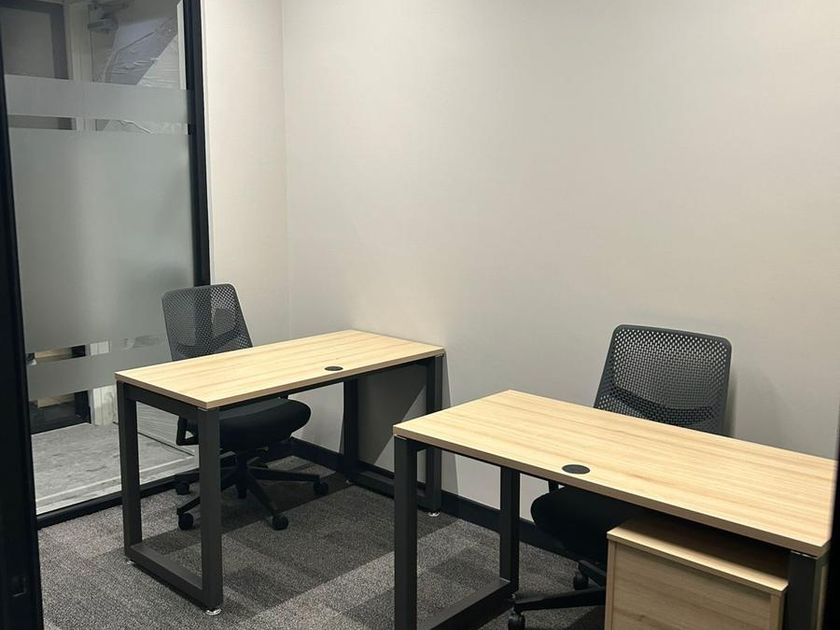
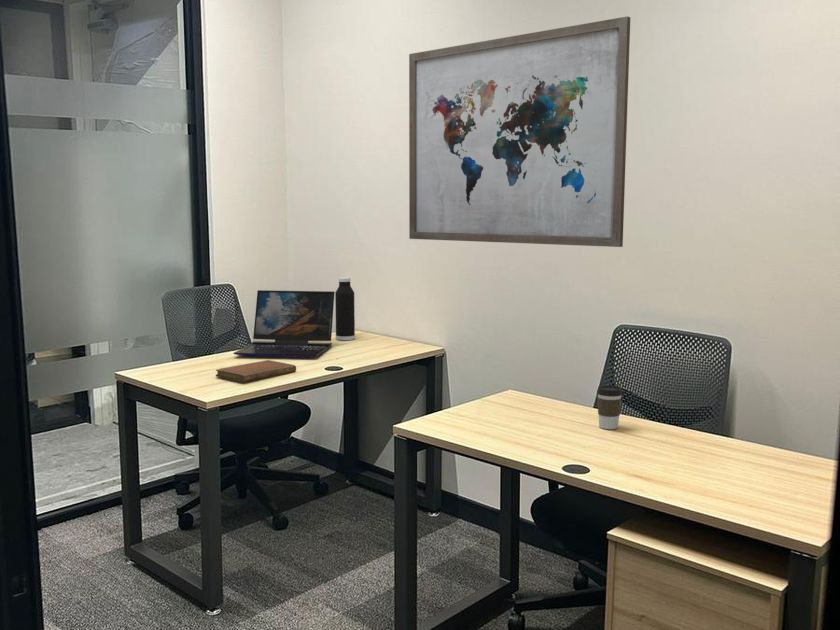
+ notebook (256, 370)
+ water bottle (345, 308)
+ laptop (285, 322)
+ wall art (506, 141)
+ coffee cup (609, 407)
